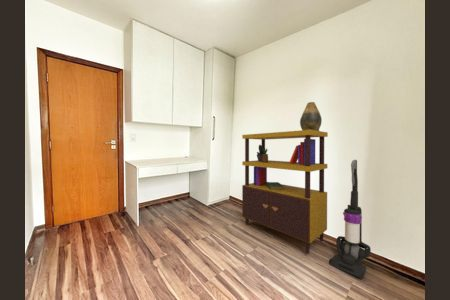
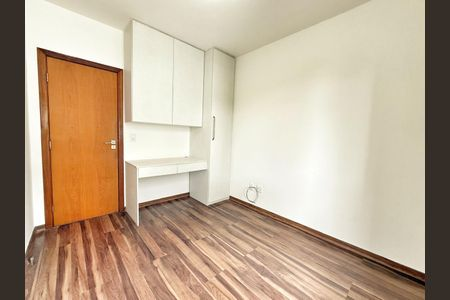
- ceramic vessel (310, 117)
- bookcase (280, 184)
- vacuum cleaner (351, 211)
